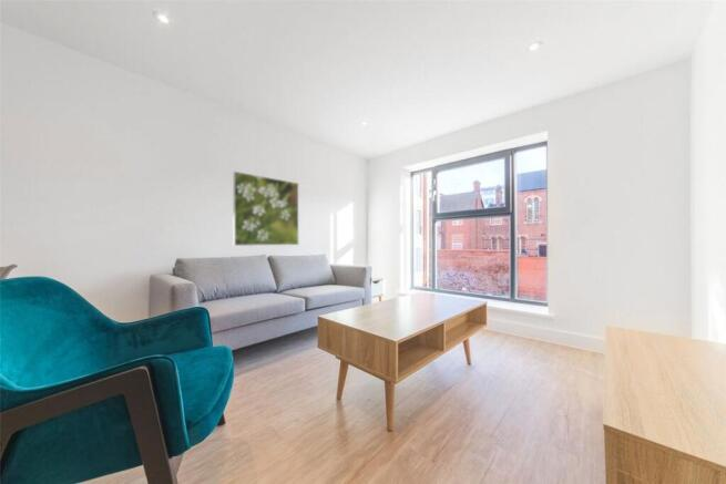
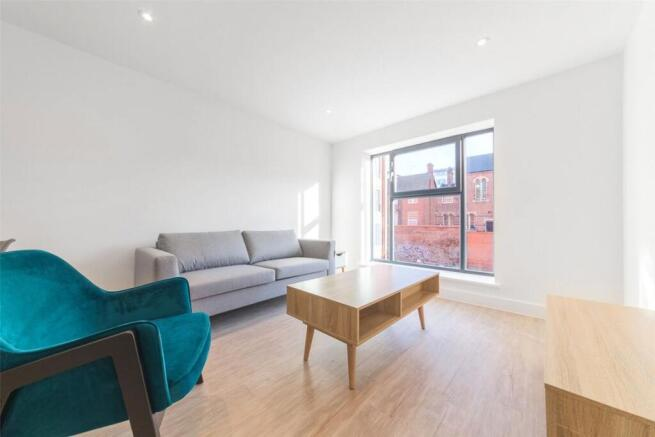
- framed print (268, 212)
